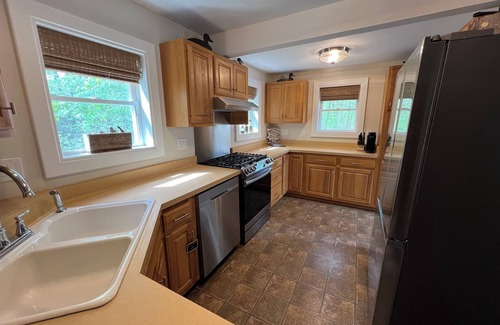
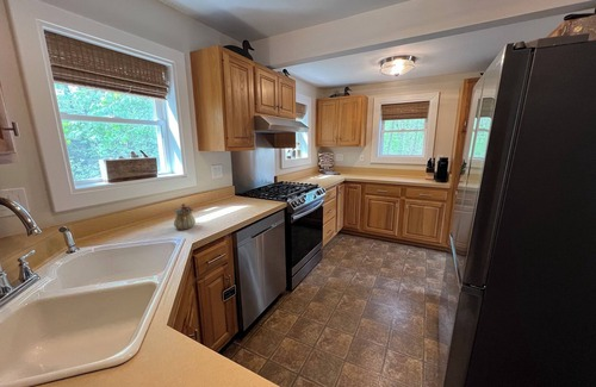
+ teapot (184, 216)
